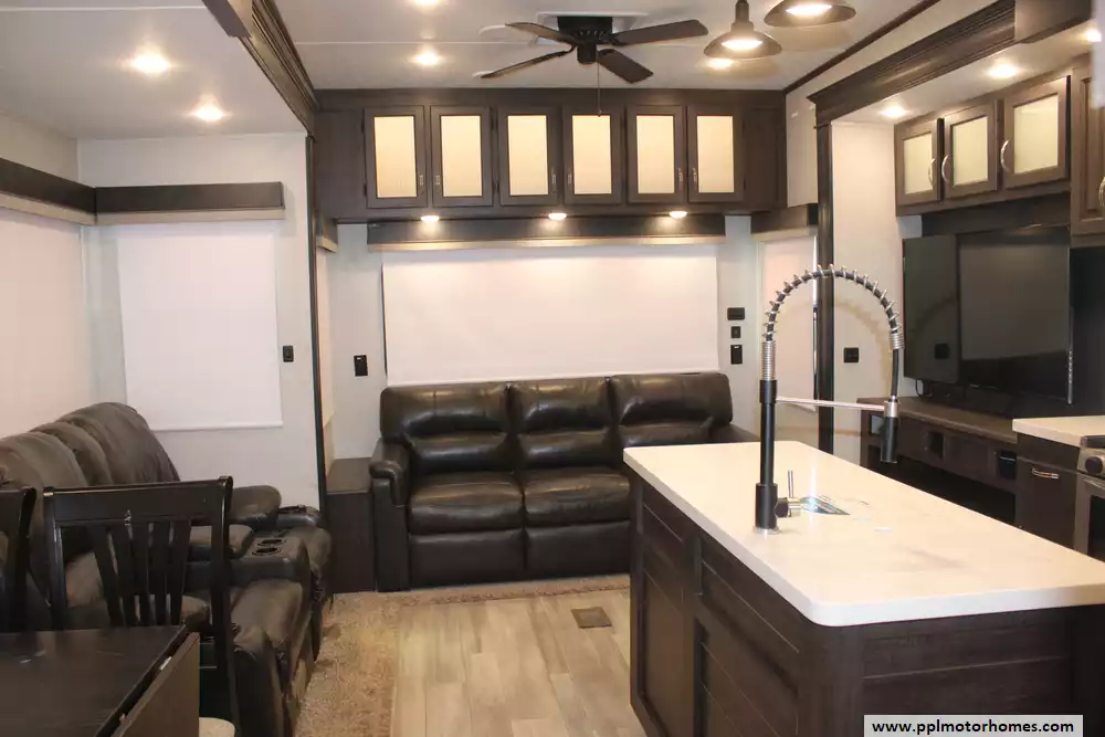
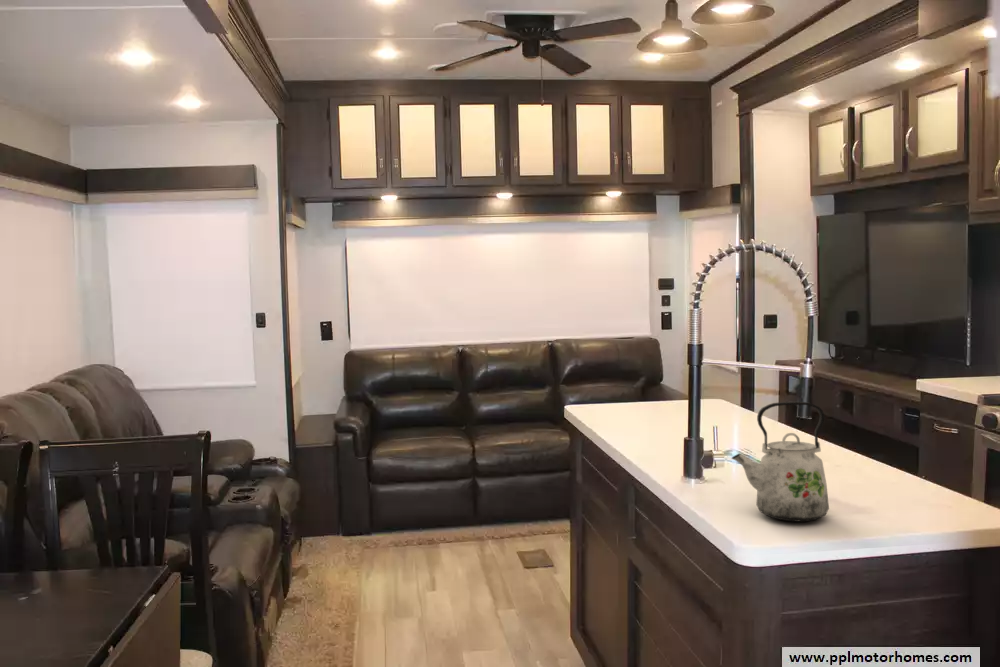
+ kettle (778, 459)
